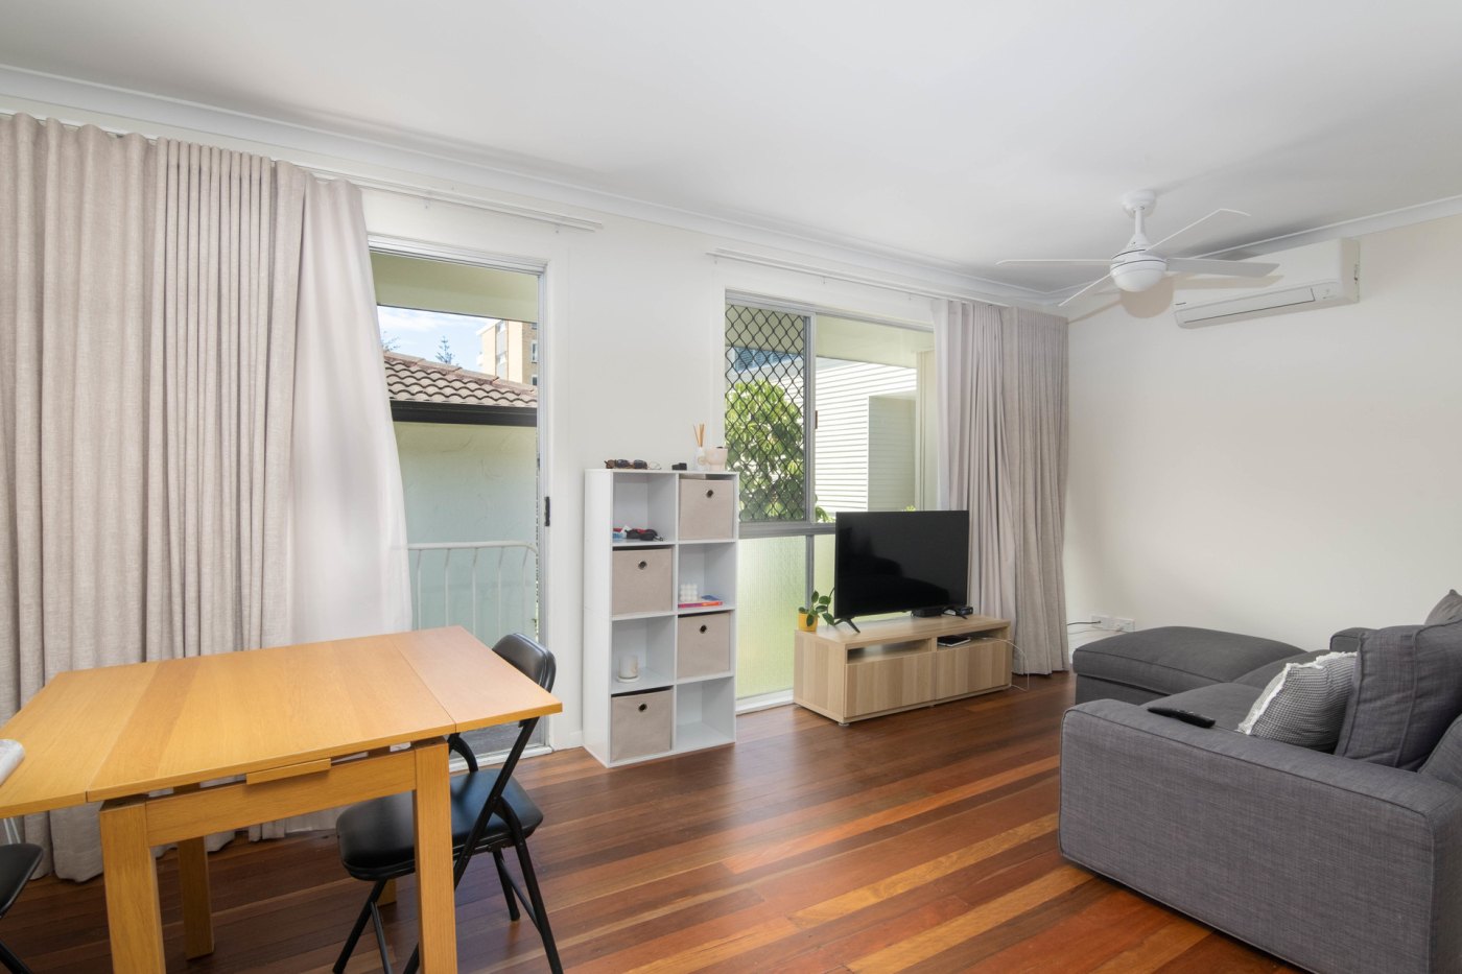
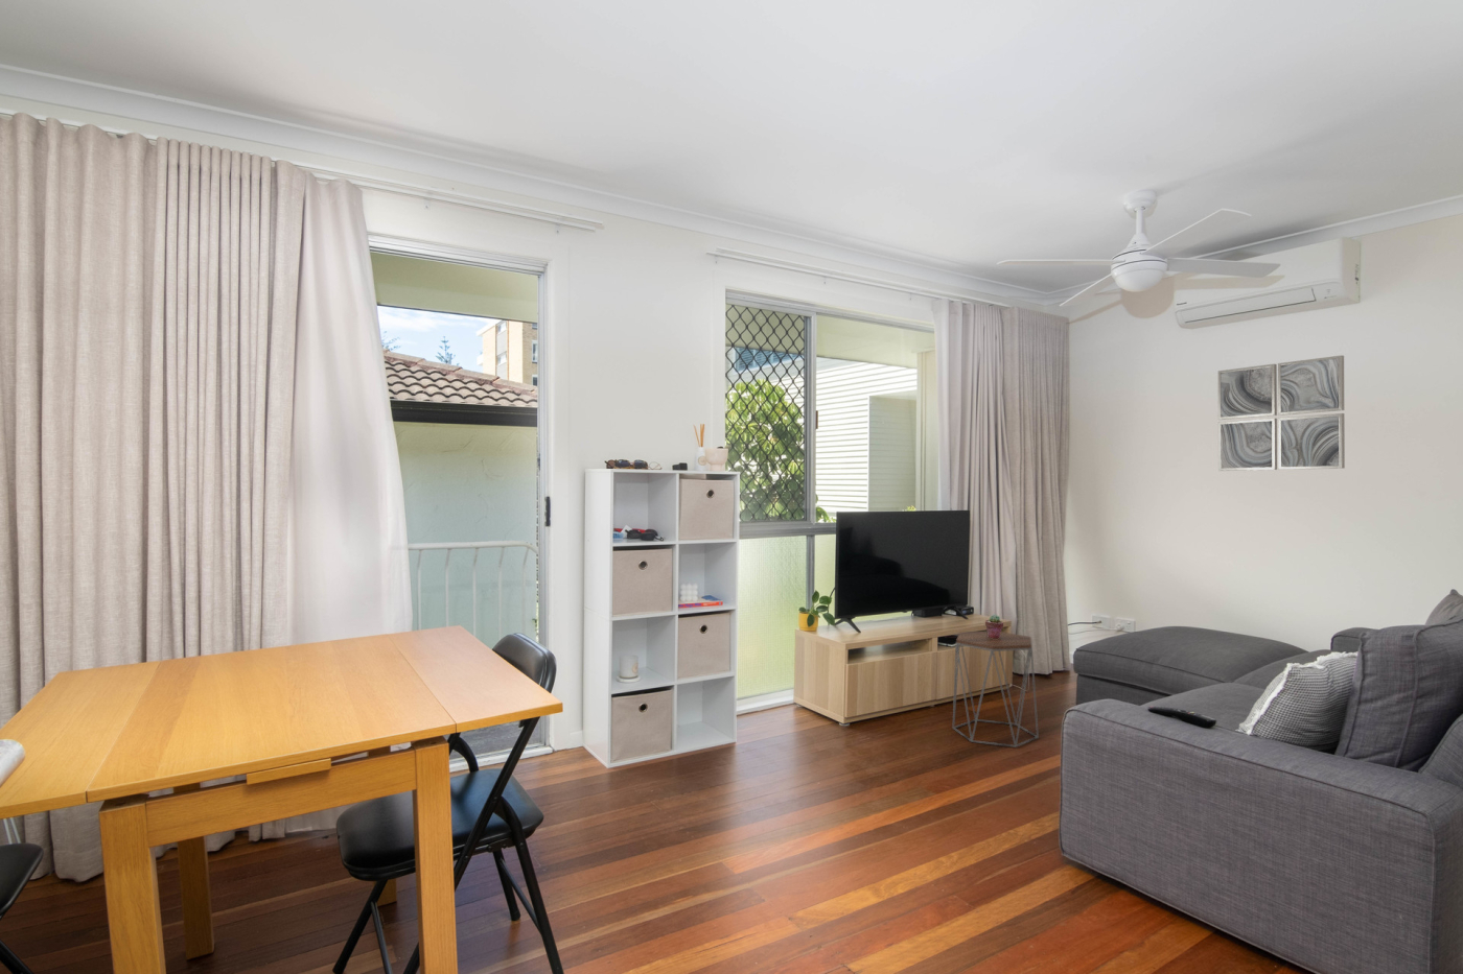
+ side table (1000, 685)
+ potted succulent (994, 625)
+ wall art (1278, 417)
